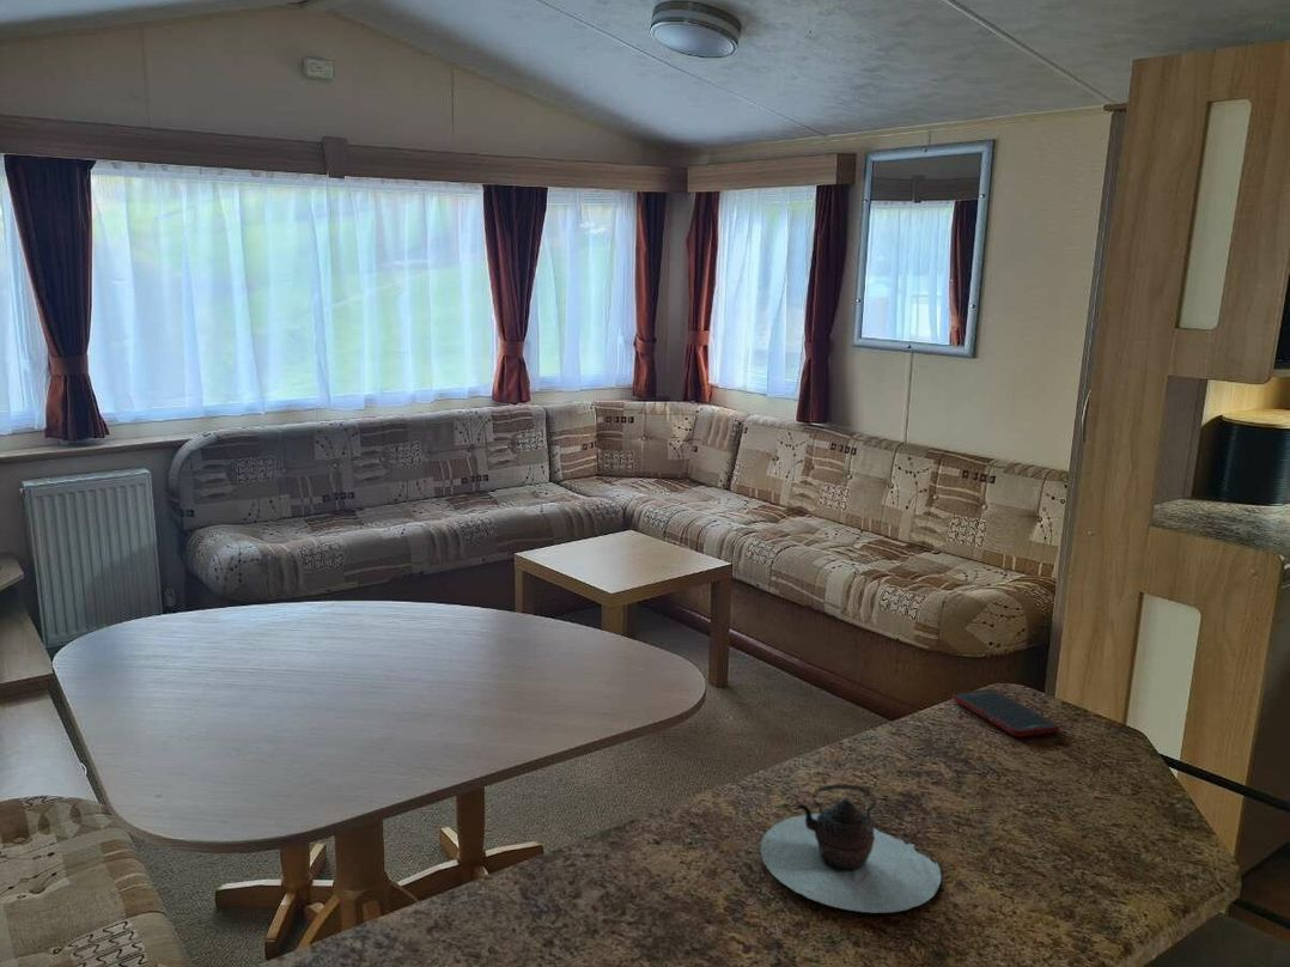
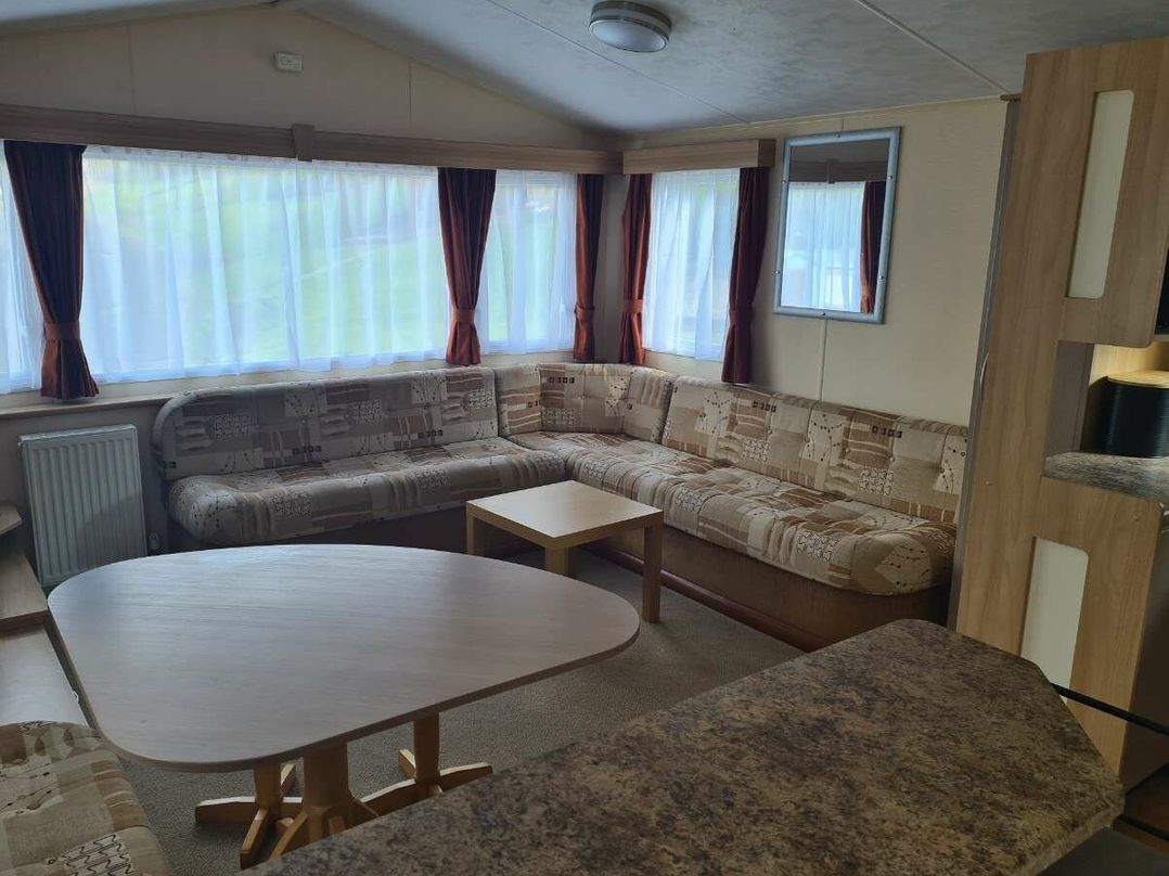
- teapot (852, 821)
- cell phone (1003, 712)
